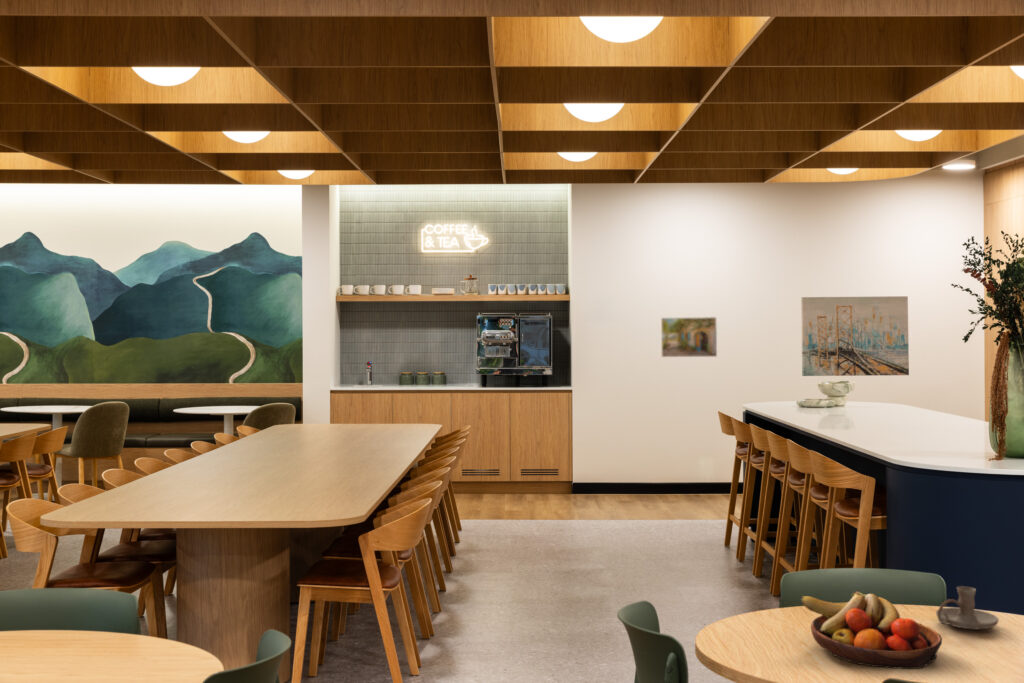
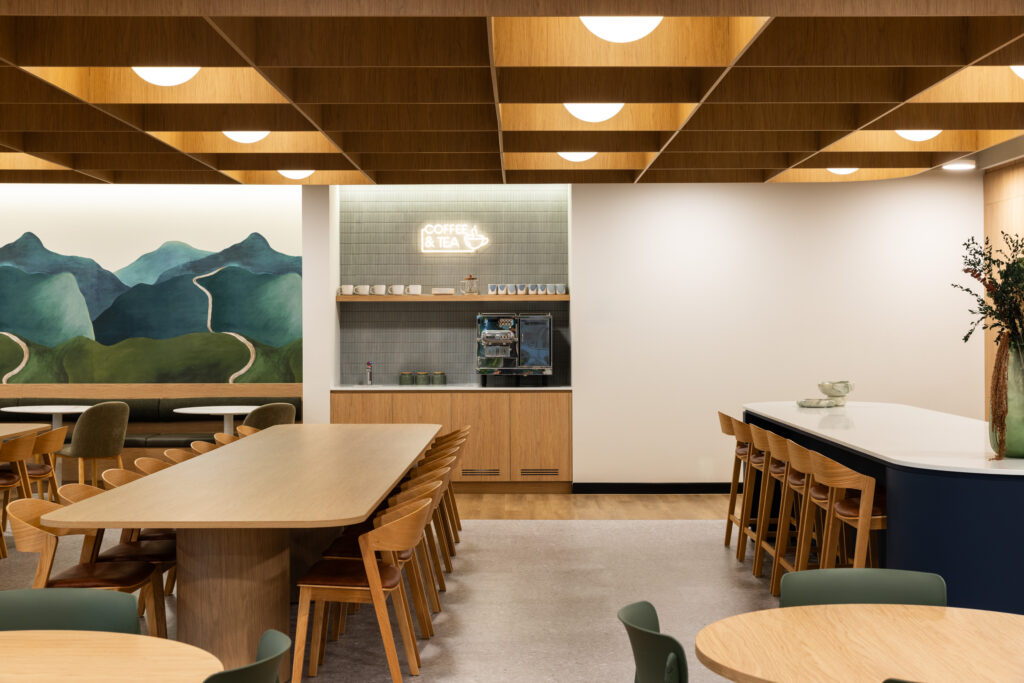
- wall art (854, 336)
- fruit bowl (873, 625)
- candle holder (962, 607)
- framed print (688, 337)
